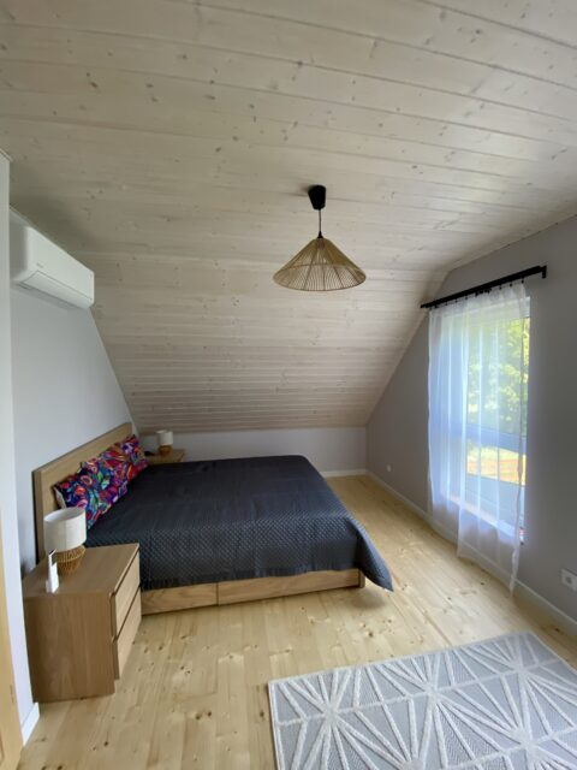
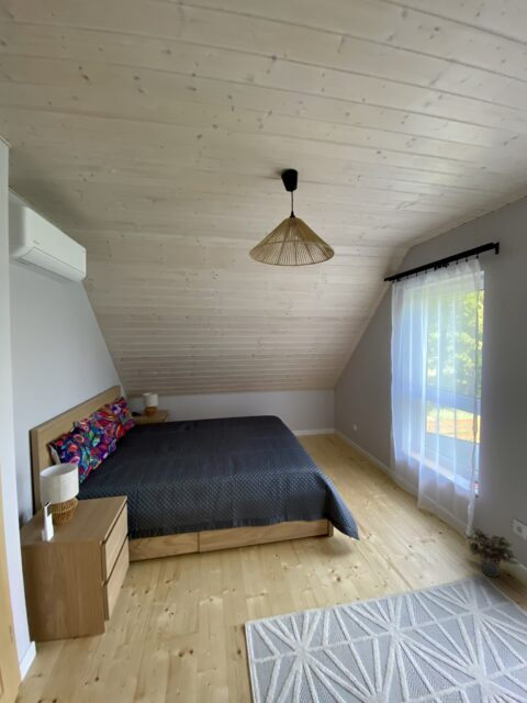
+ potted plant (490, 554)
